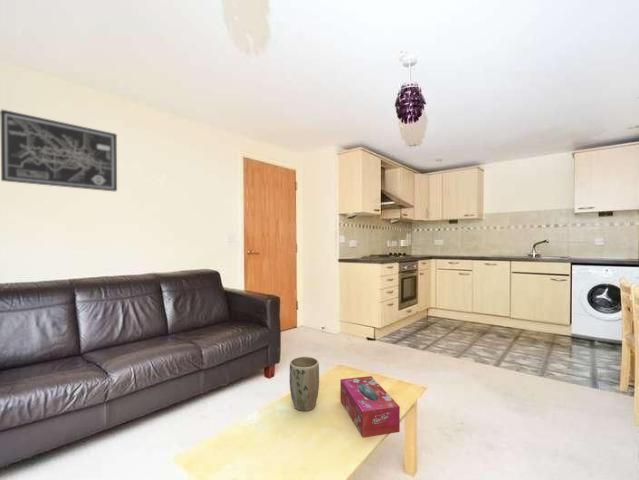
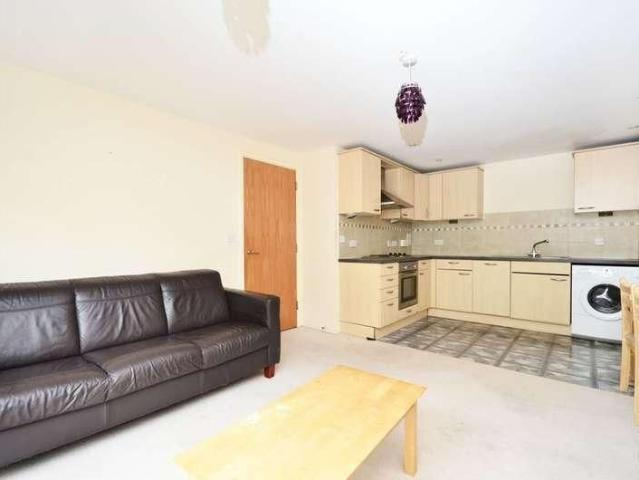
- tissue box (367, 403)
- wall art (64, 155)
- plant pot (304, 383)
